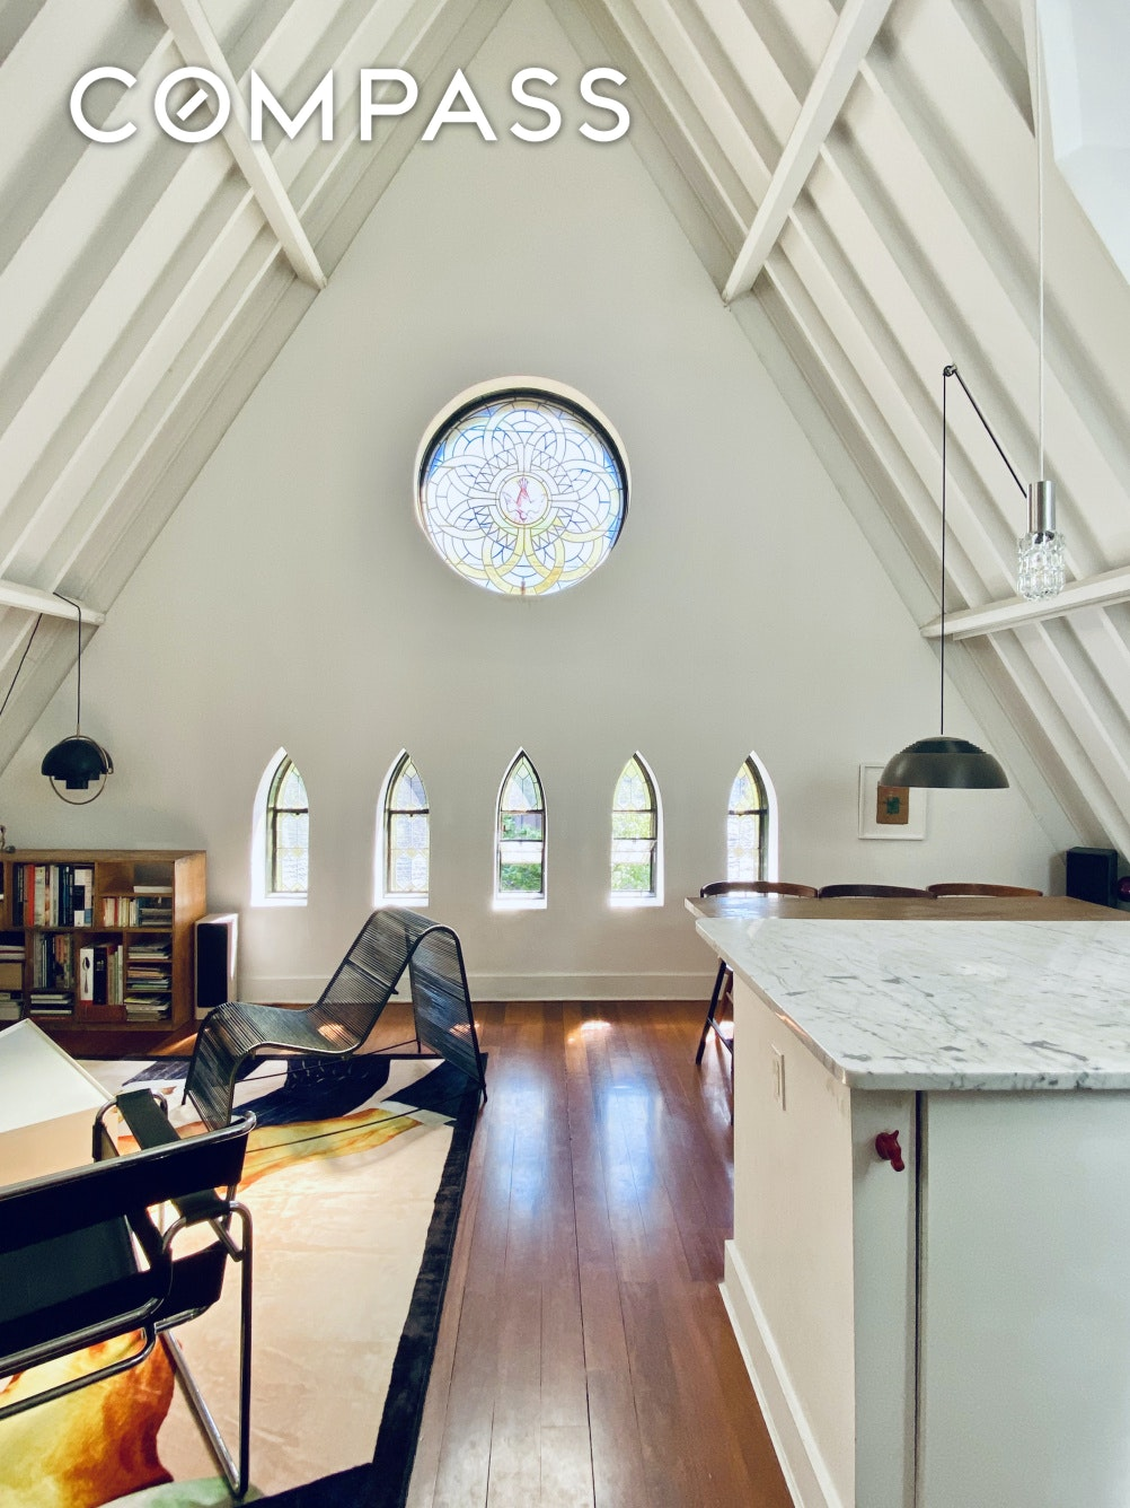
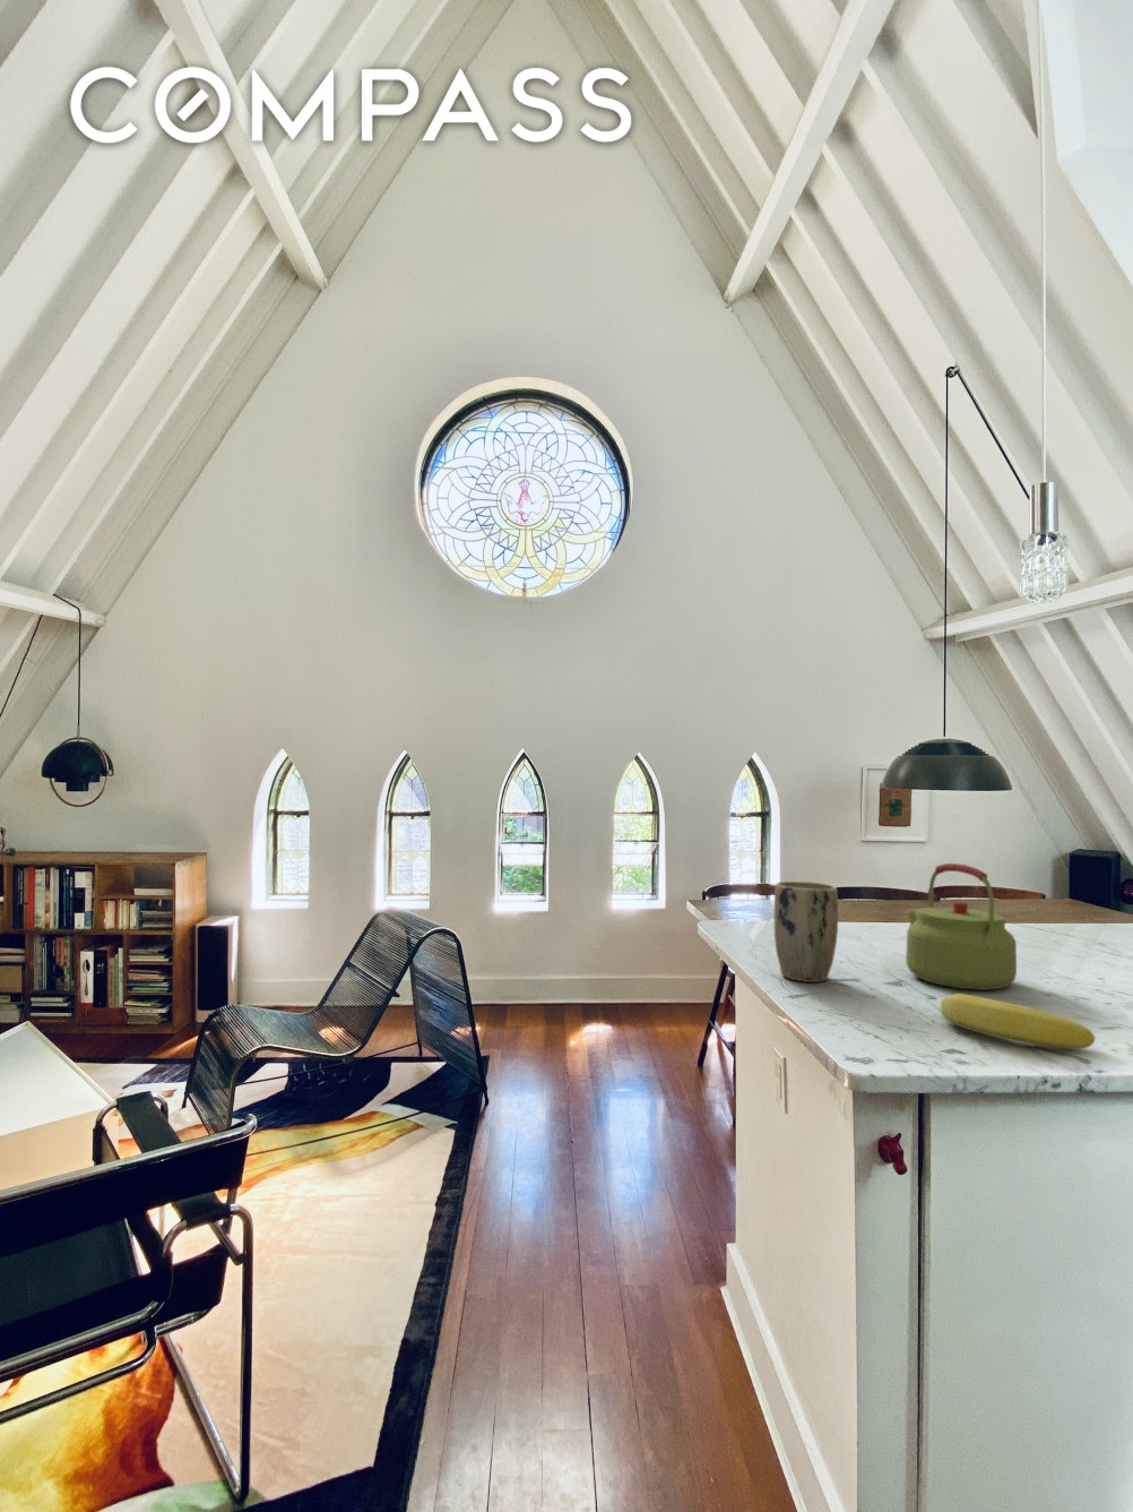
+ plant pot (805, 930)
+ kettle (950, 919)
+ banana (1012, 1013)
